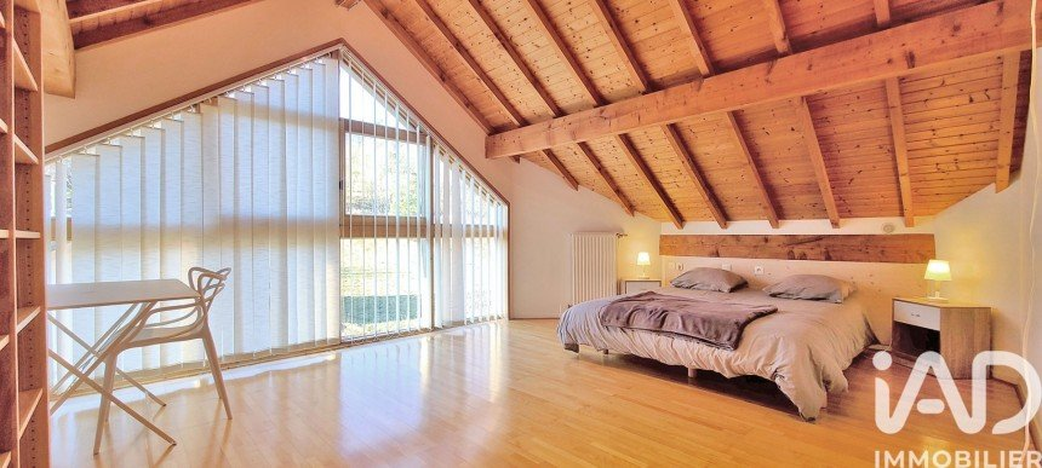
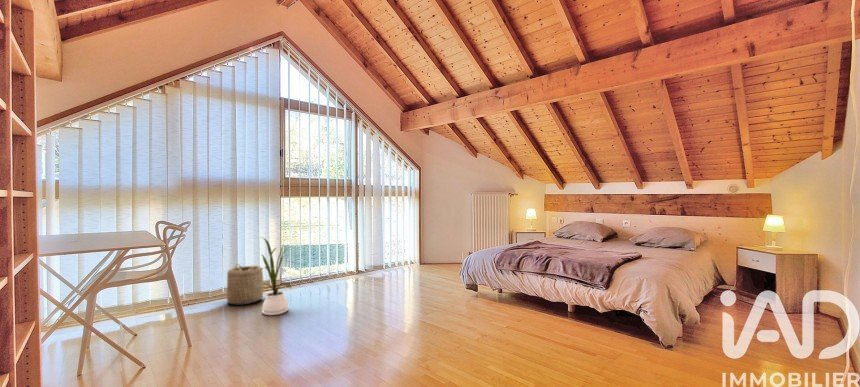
+ house plant (274, 274)
+ basket (244, 281)
